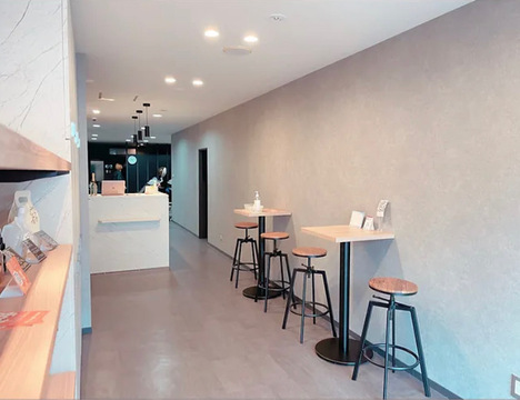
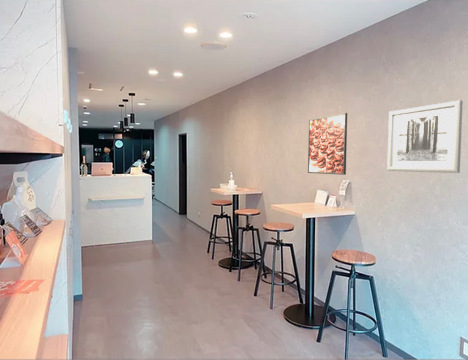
+ wall art (420, 139)
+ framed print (326, 145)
